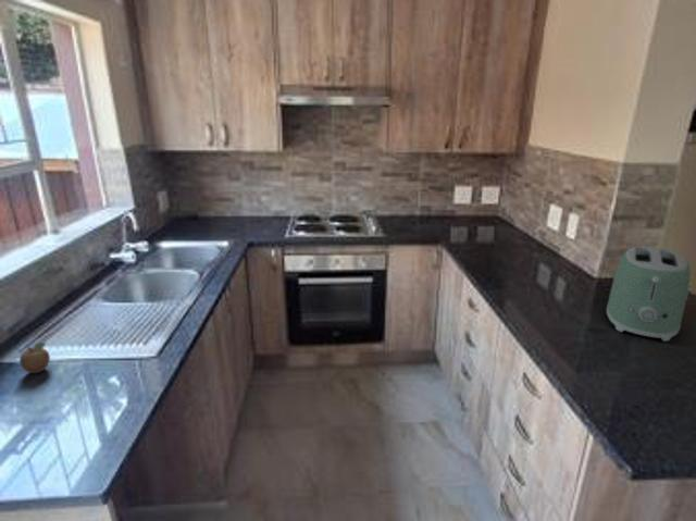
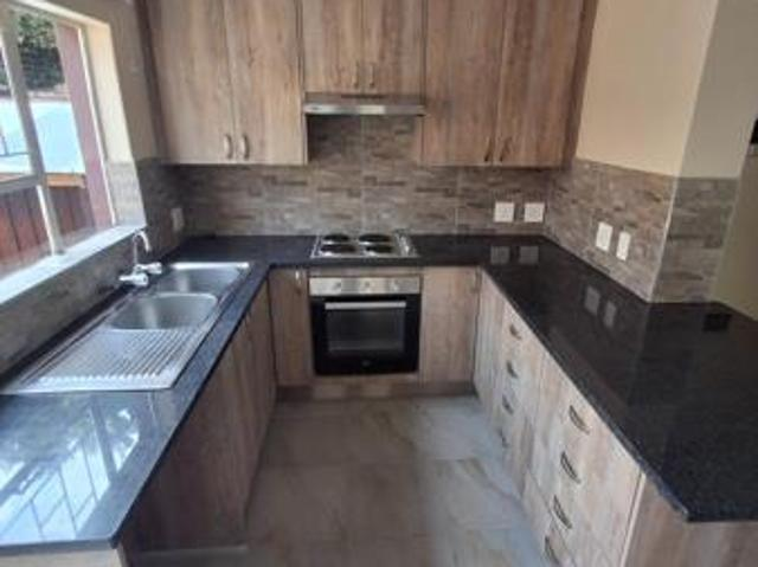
- toaster (648, 287)
- fruit (35, 358)
